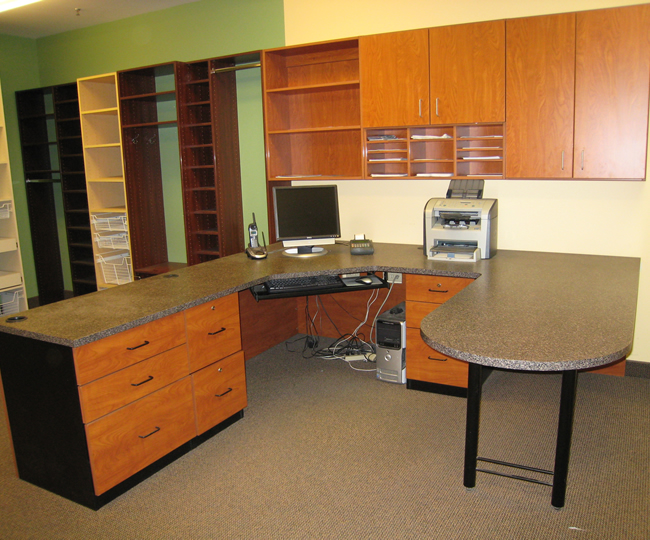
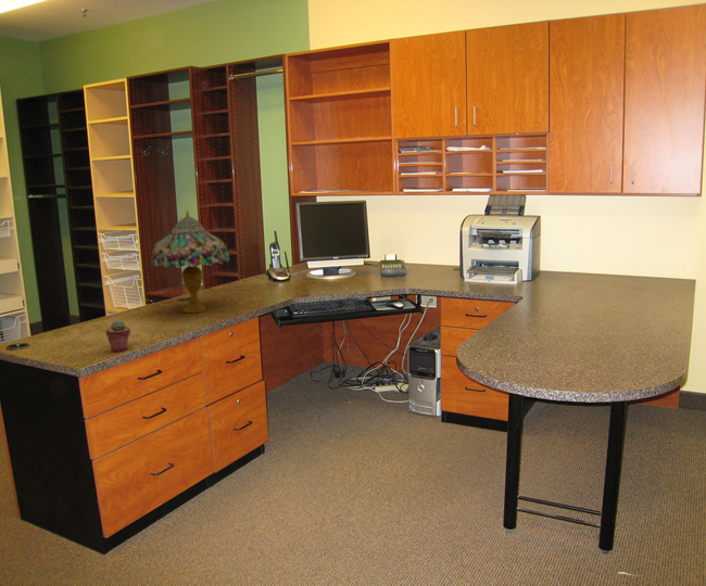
+ potted succulent (118, 334)
+ table lamp (190, 260)
